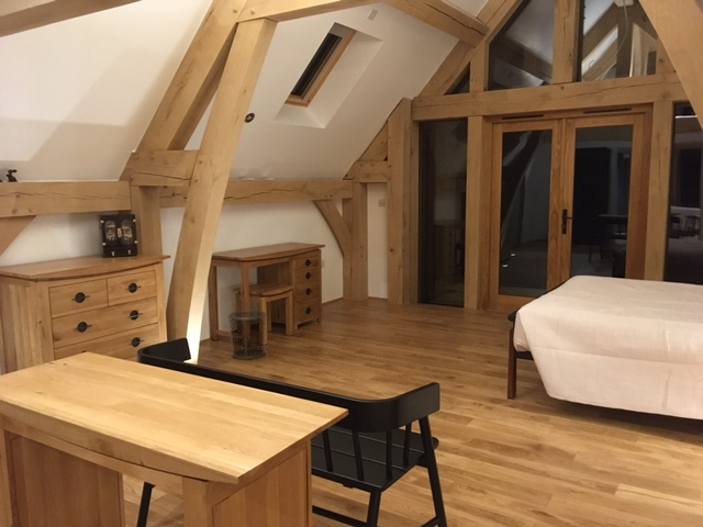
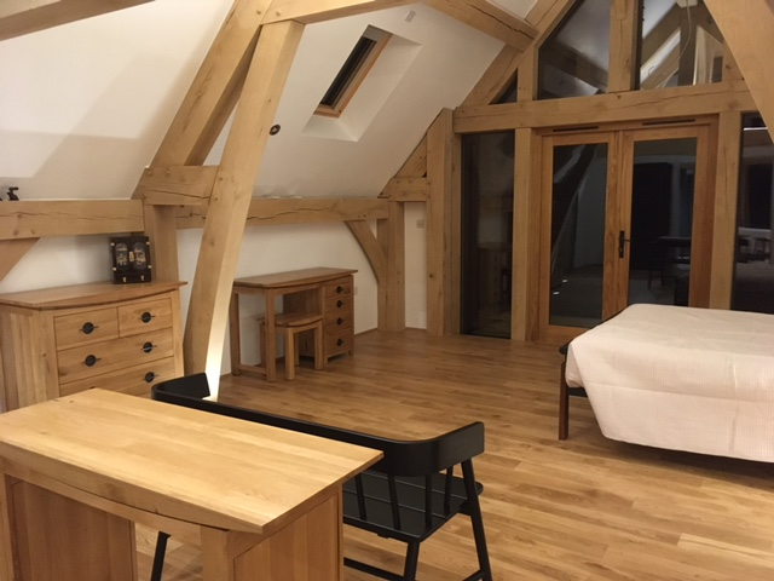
- waste bin (247, 334)
